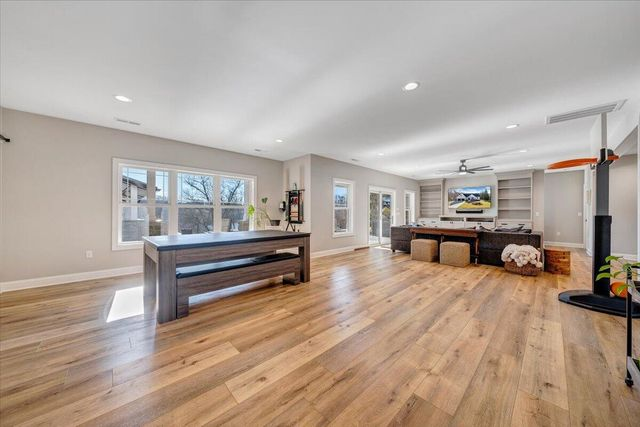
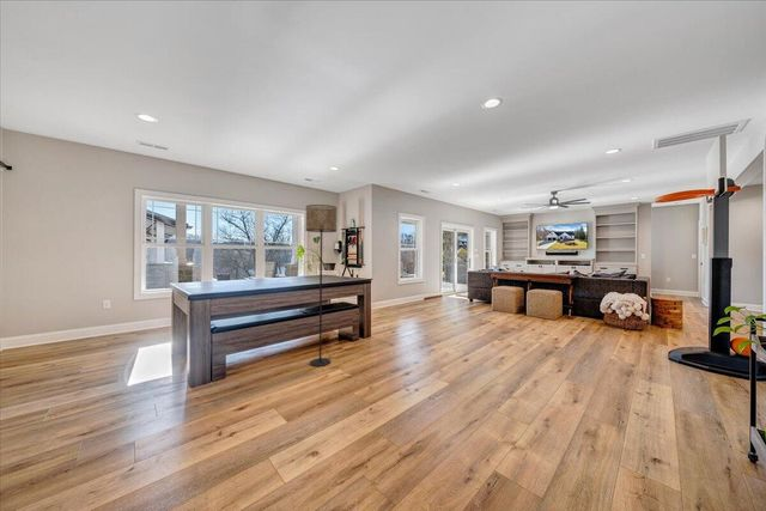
+ floor lamp (321, 285)
